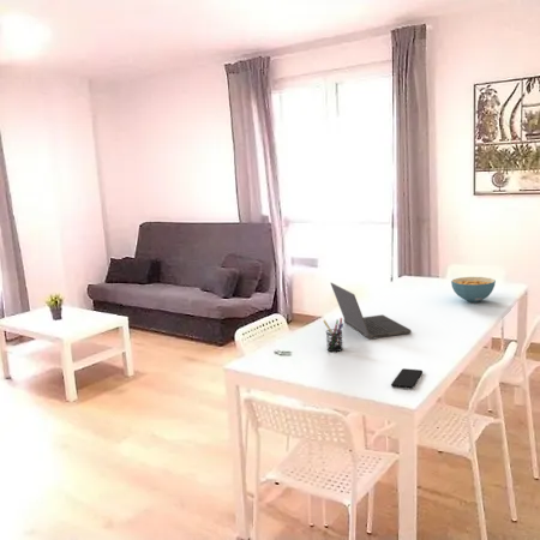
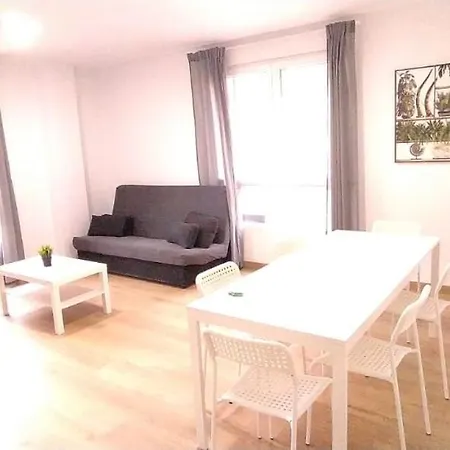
- smartphone (407, 378)
- laptop computer (360, 311)
- cereal bowl (473, 290)
- pen holder (335, 332)
